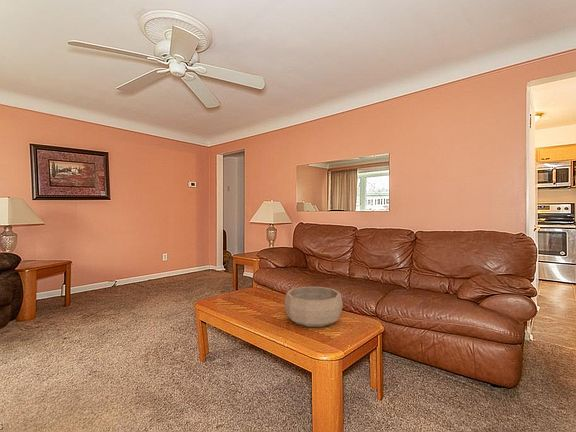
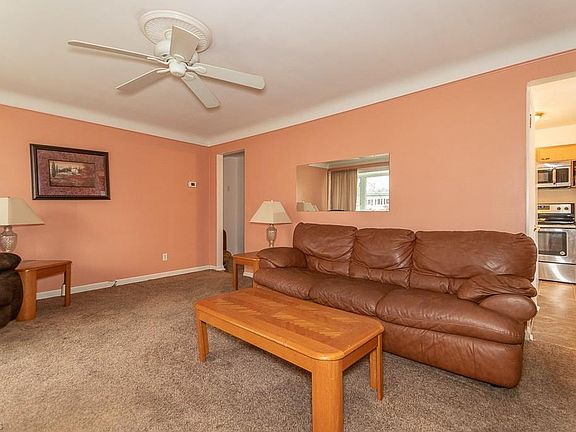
- decorative bowl (313, 306)
